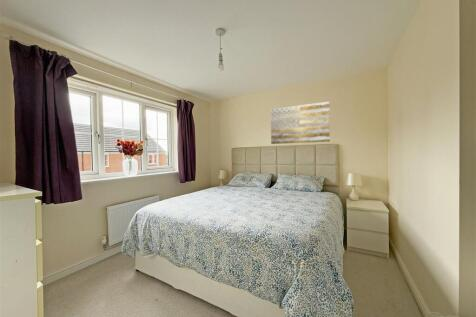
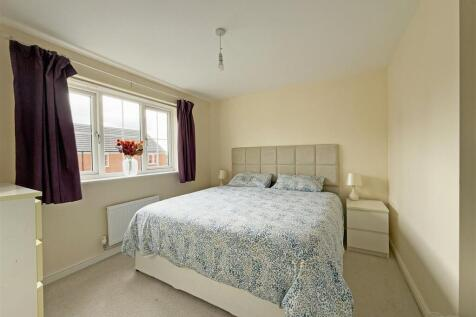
- wall art (298, 124)
